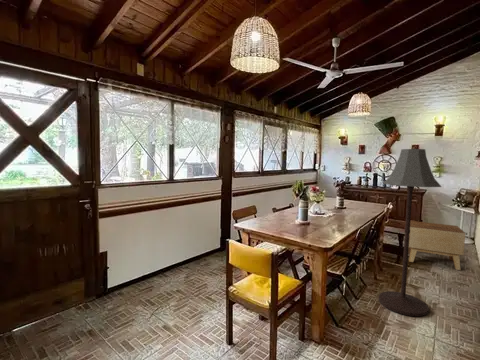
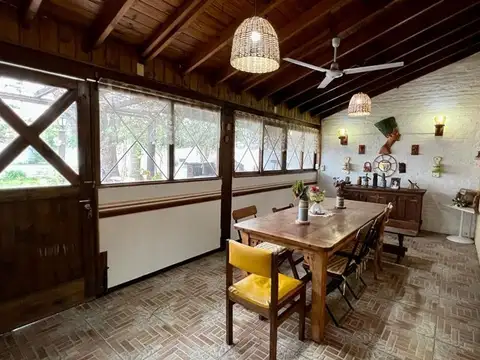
- floor lamp (407, 228)
- side table (432, 243)
